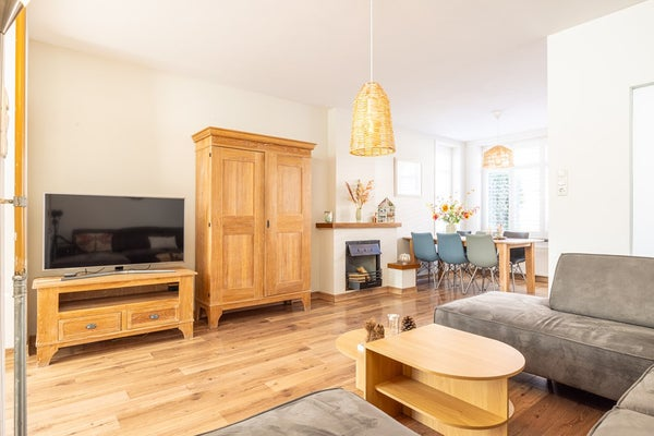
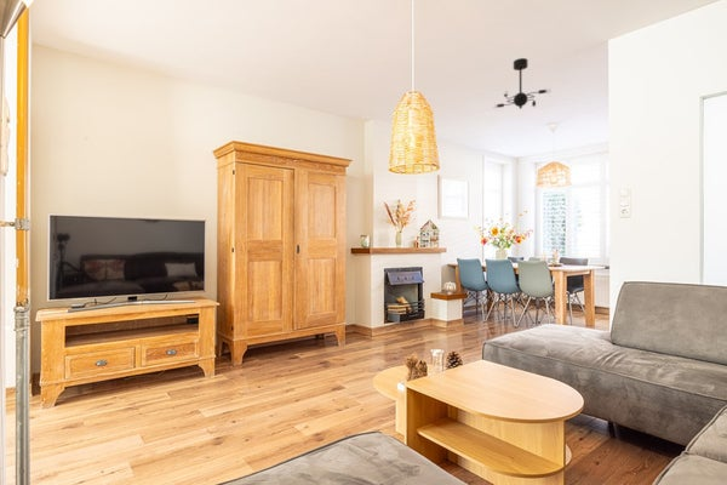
+ ceiling light fixture (520, 85)
